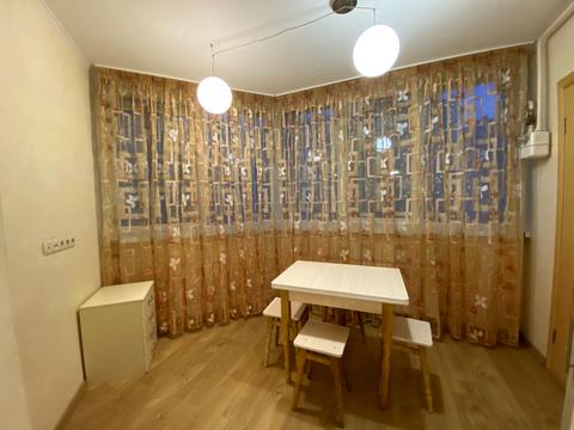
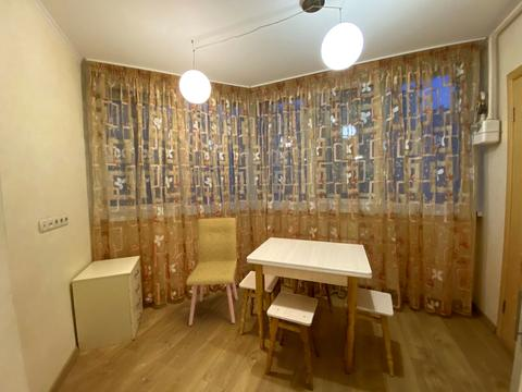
+ chair (214, 266)
